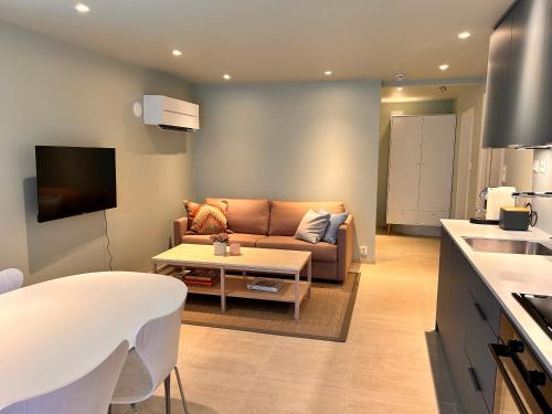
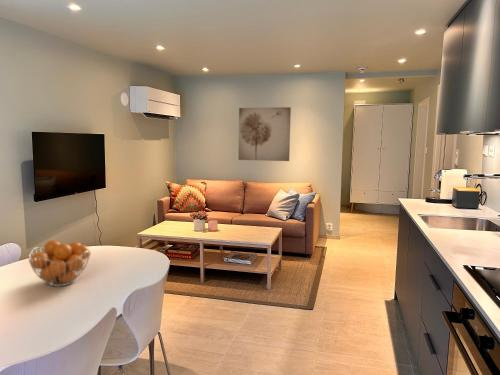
+ wall art (263, 134)
+ fruit basket (60, 262)
